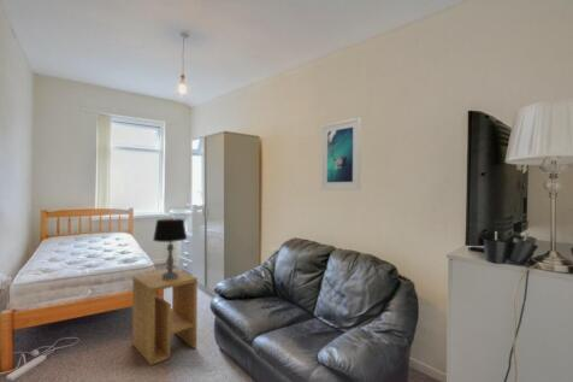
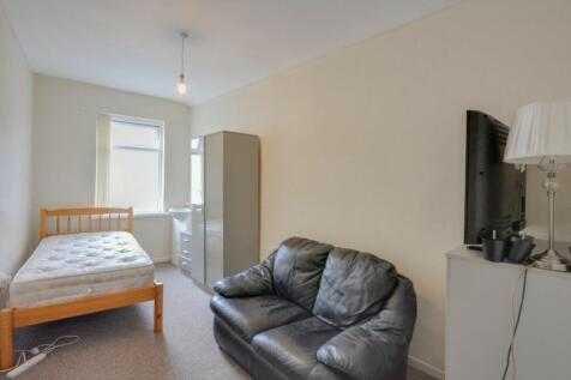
- side table (164, 311)
- table lamp (170, 248)
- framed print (339, 155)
